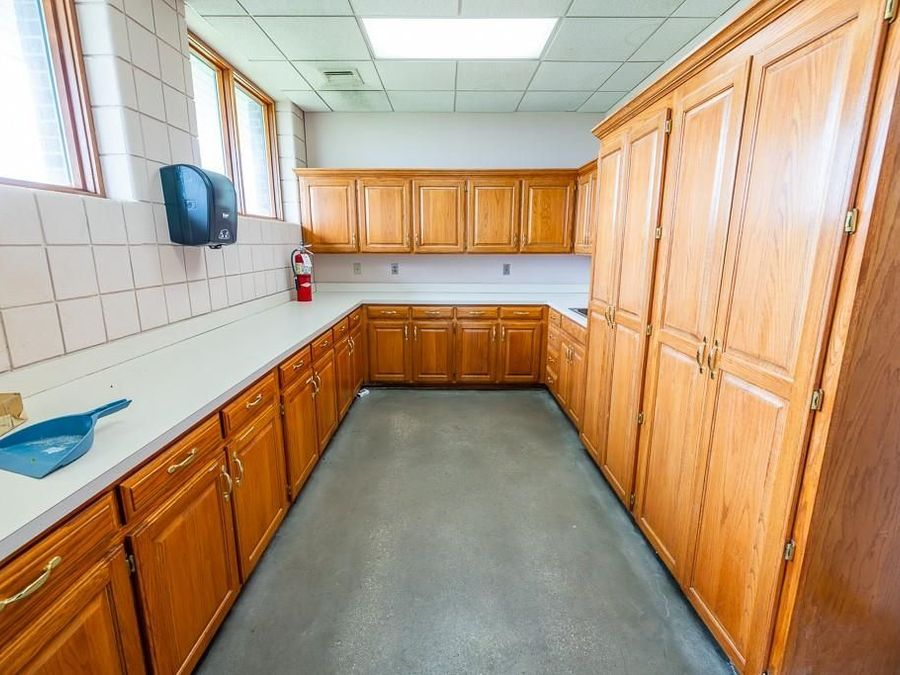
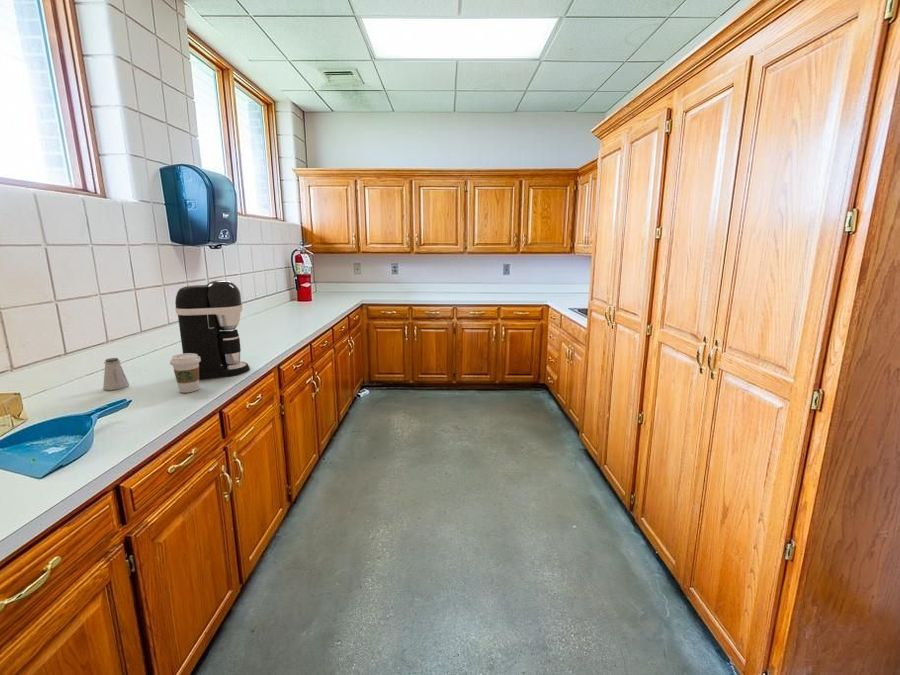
+ coffee cup (187, 372)
+ saltshaker (114, 373)
+ coffee maker (212, 327)
